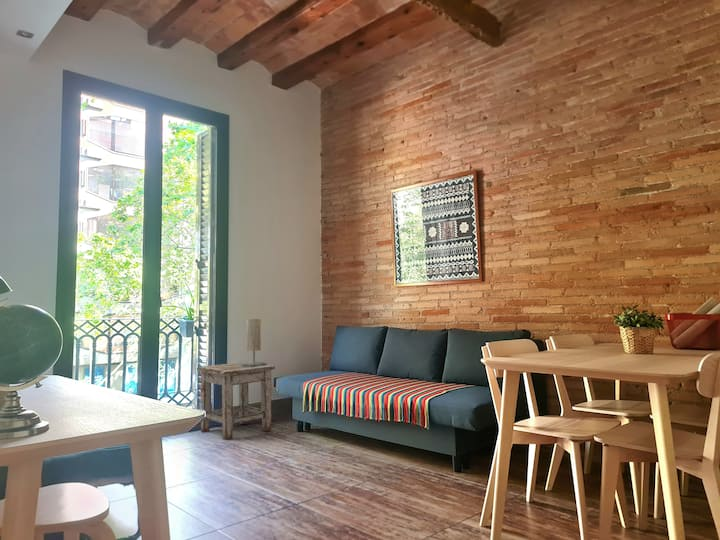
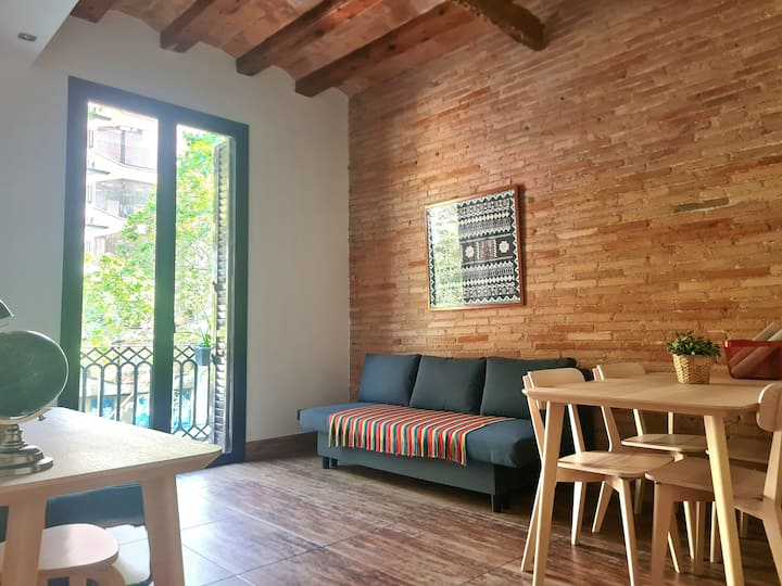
- stool (232, 398)
- table lamp (253, 341)
